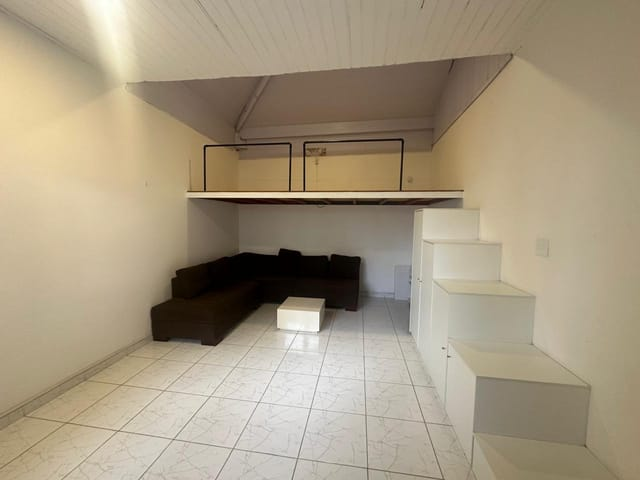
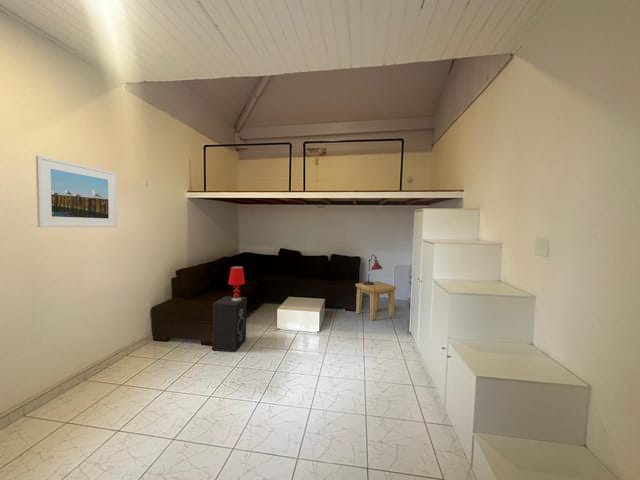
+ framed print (82, 196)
+ speaker (230, 322)
+ side table (375, 299)
+ table lamp (236, 283)
+ lamp (372, 269)
